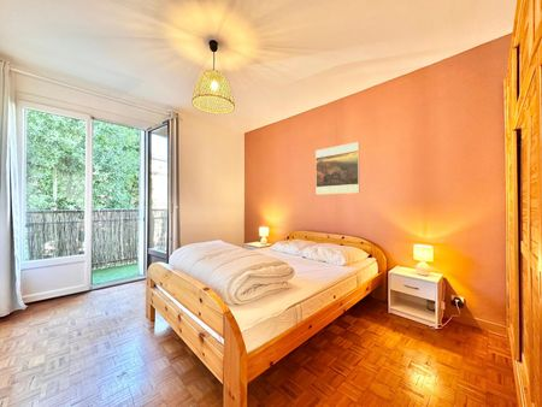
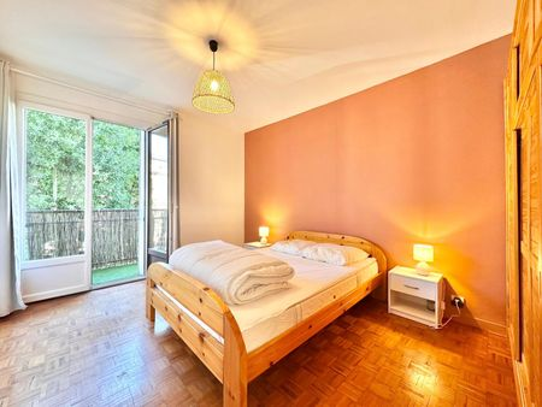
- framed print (336, 170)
